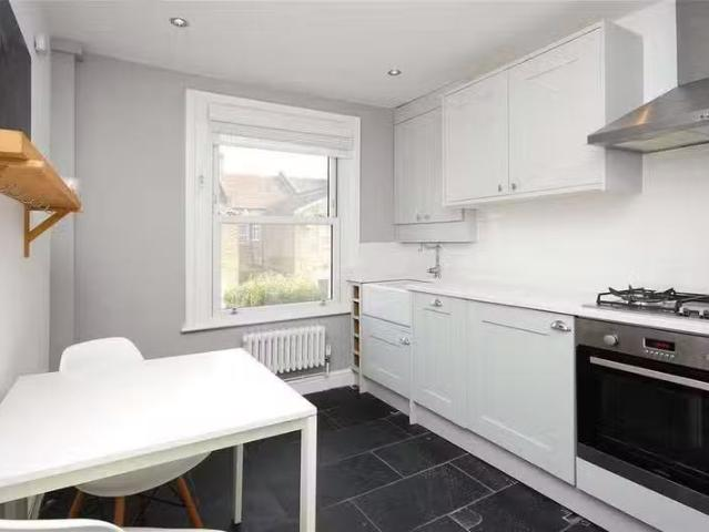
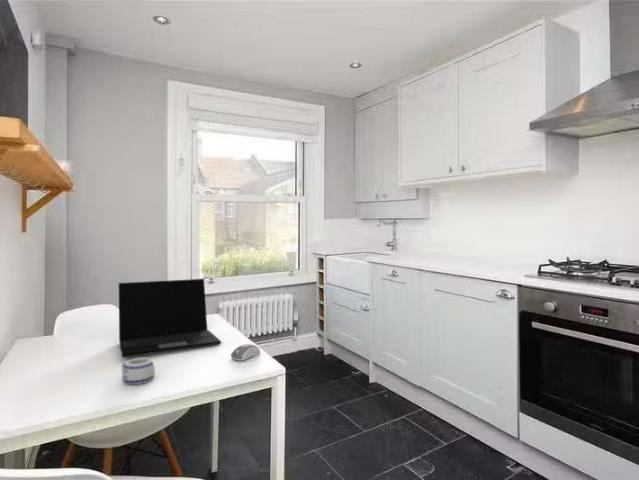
+ mug (135, 369)
+ computer mouse (246, 349)
+ laptop (168, 312)
